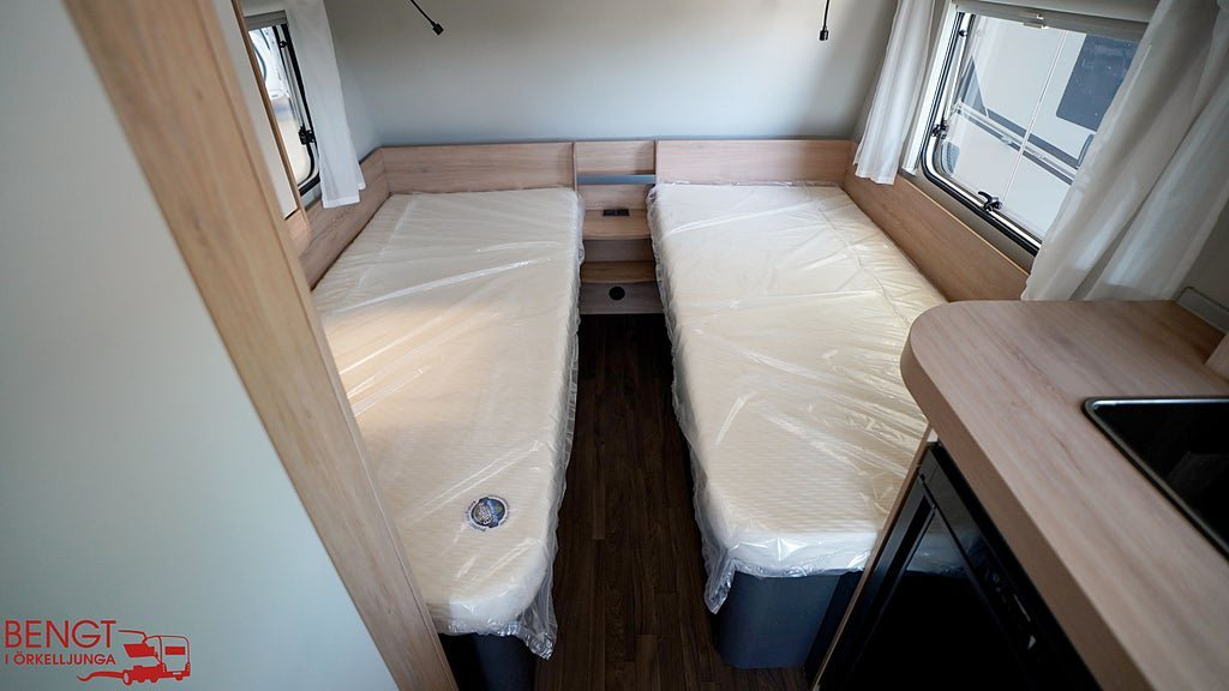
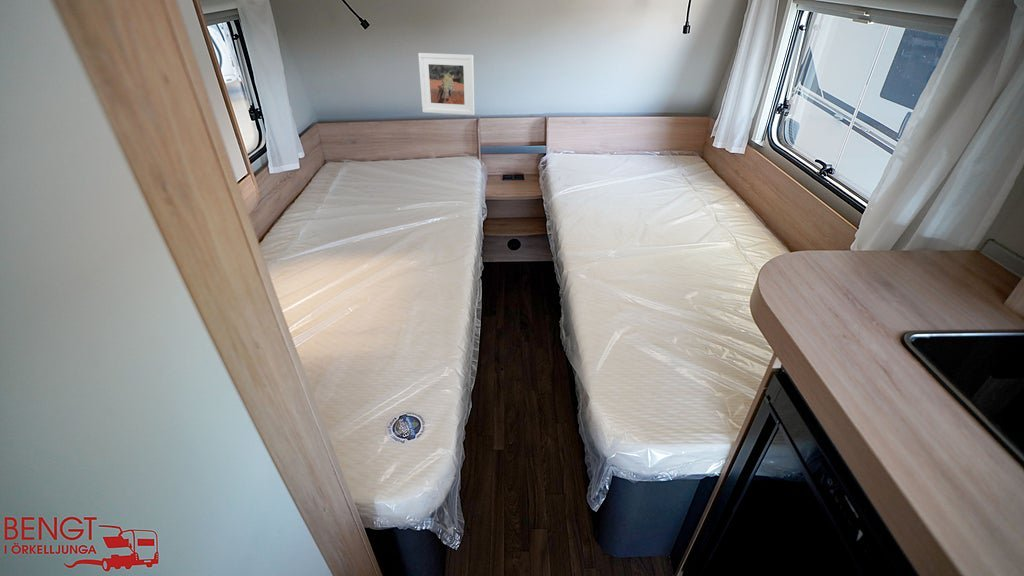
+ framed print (447, 84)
